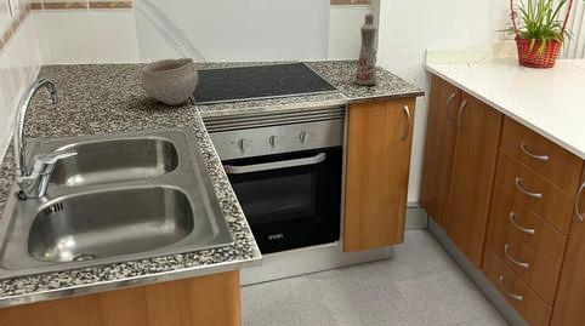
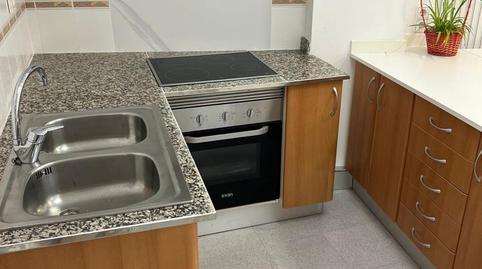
- bowl (170, 81)
- bottle (367, 48)
